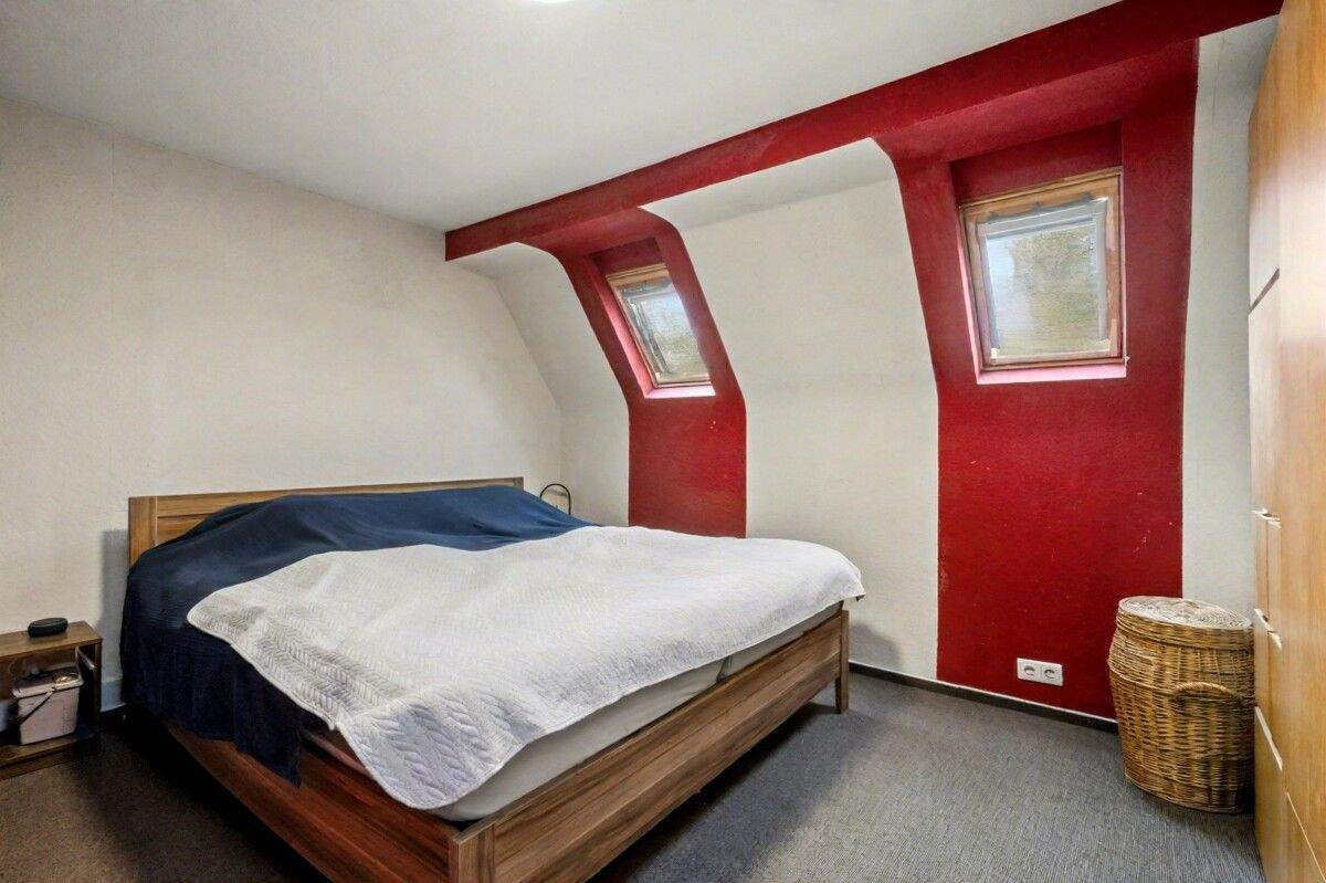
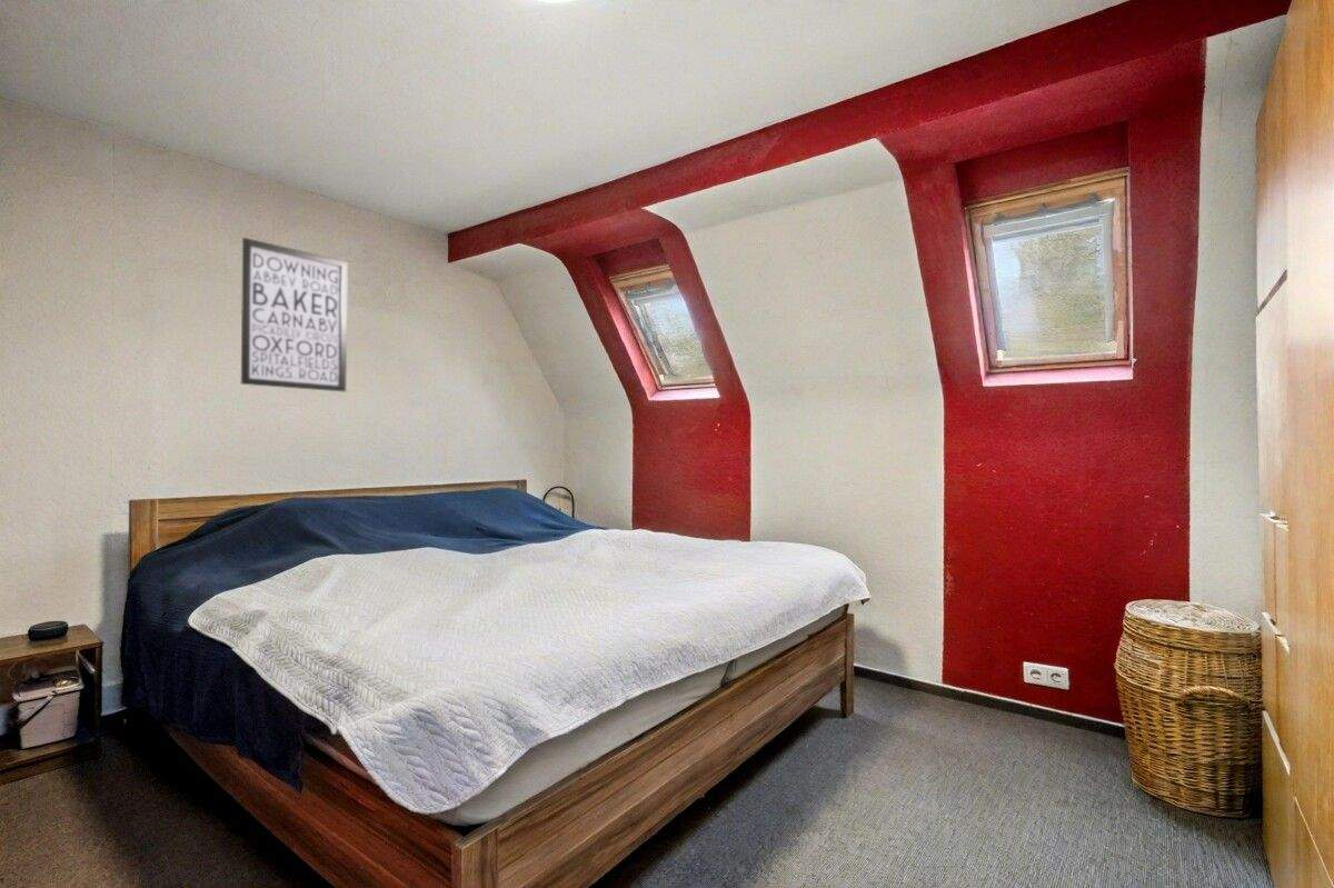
+ wall art (297, 319)
